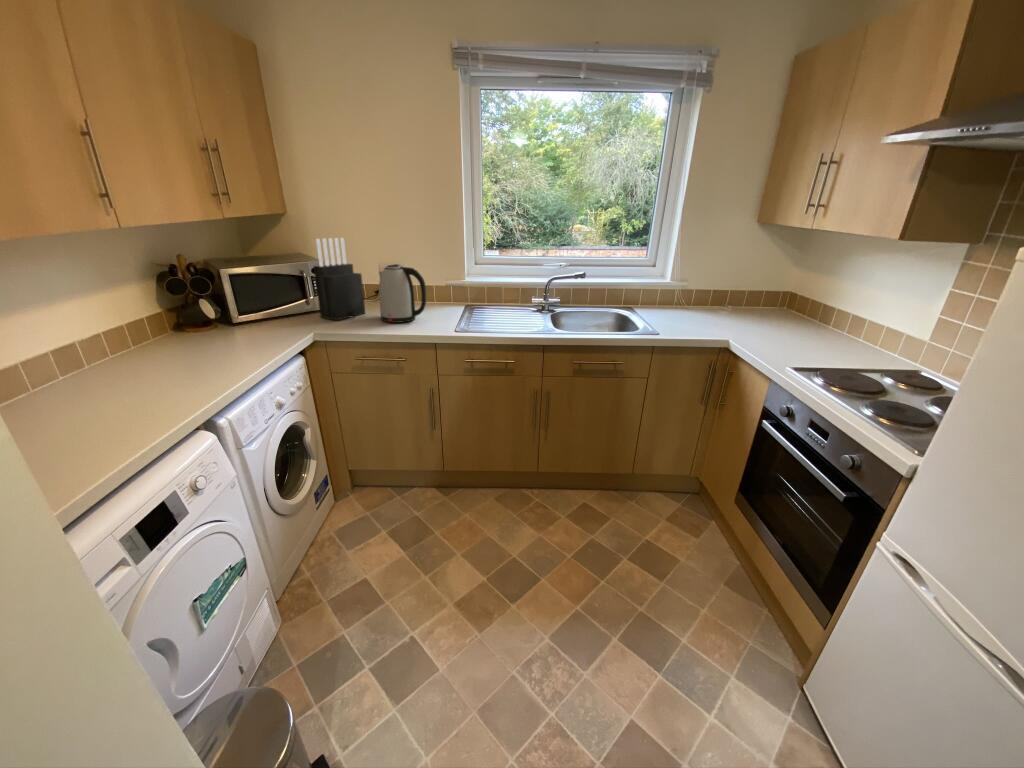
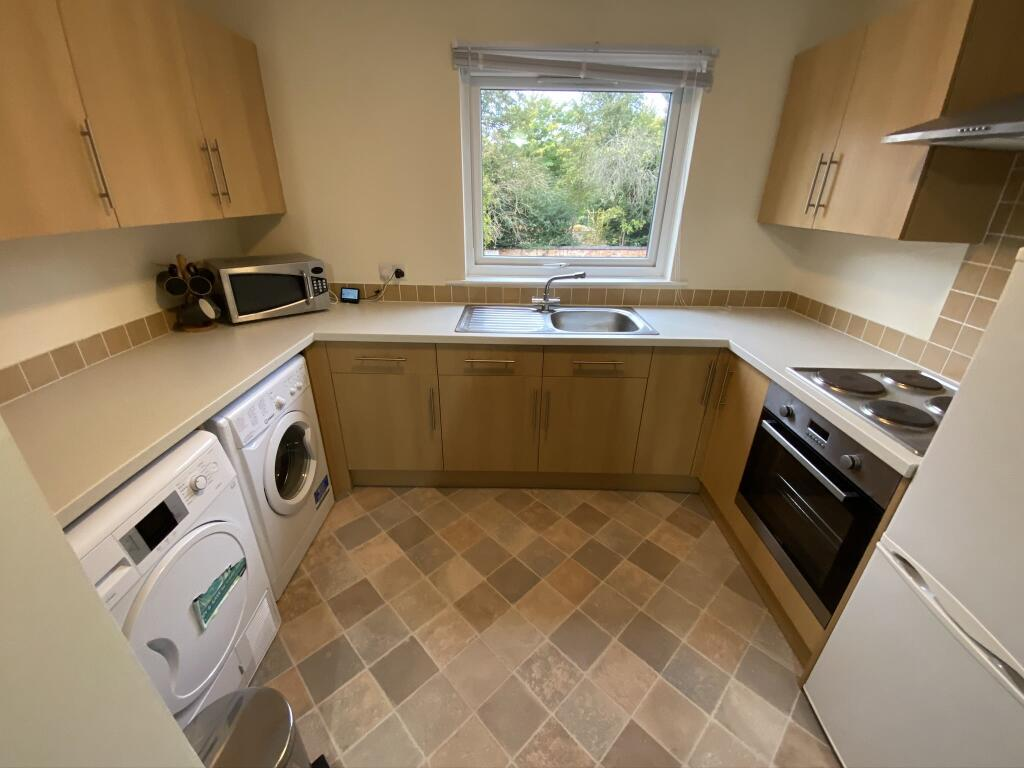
- knife block (340, 278)
- kettle (402, 292)
